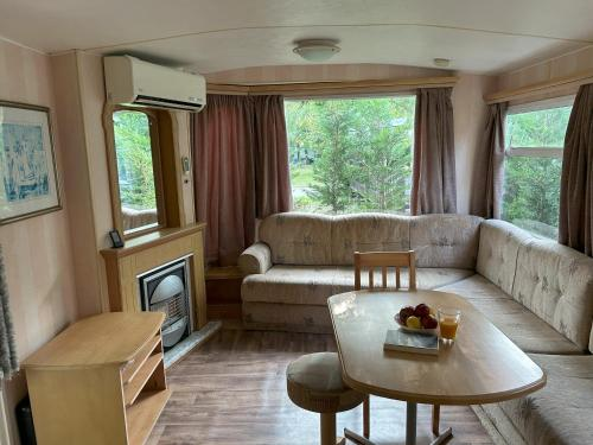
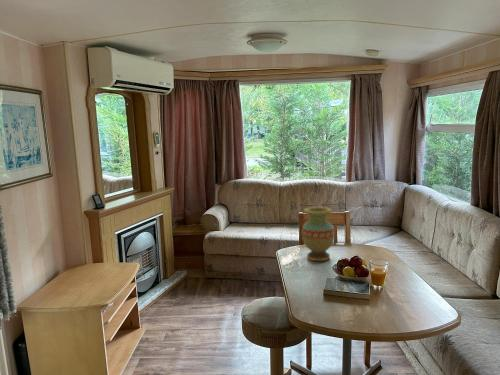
+ vase (318, 233)
